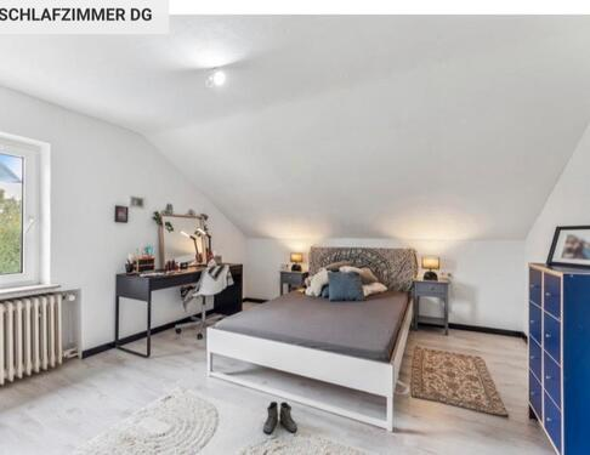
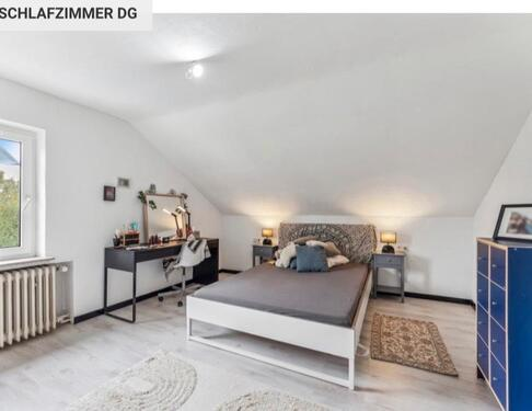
- boots (277, 416)
